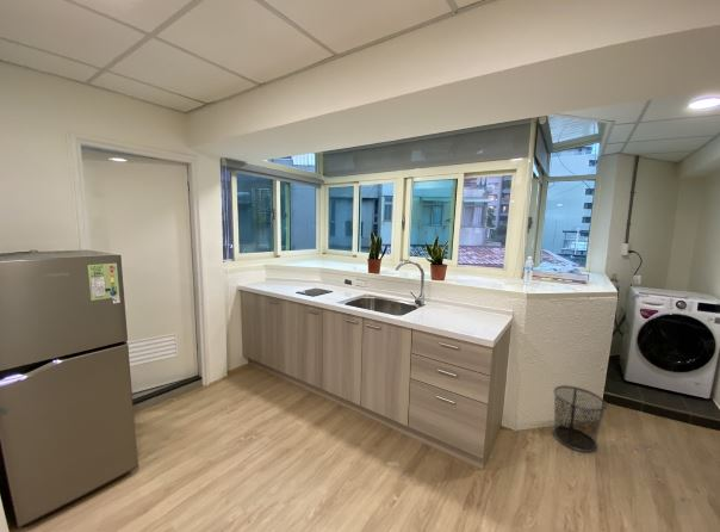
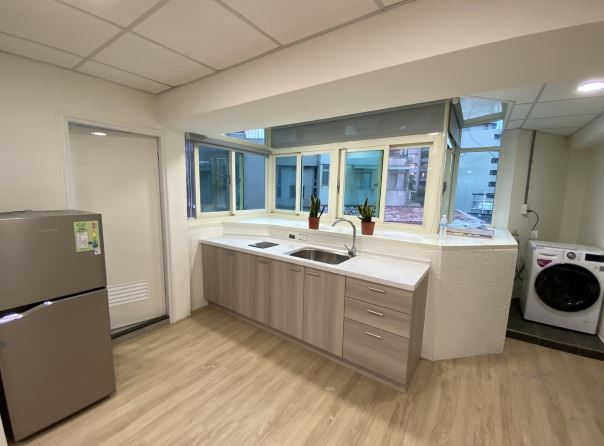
- trash can (576, 419)
